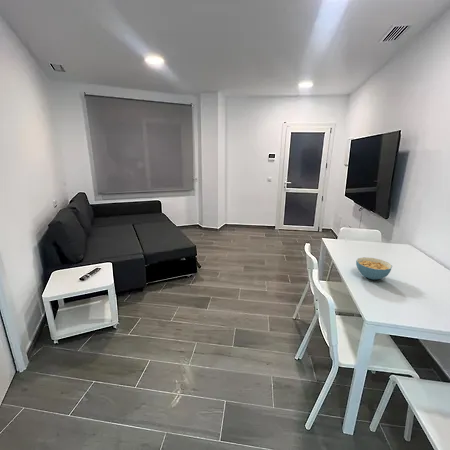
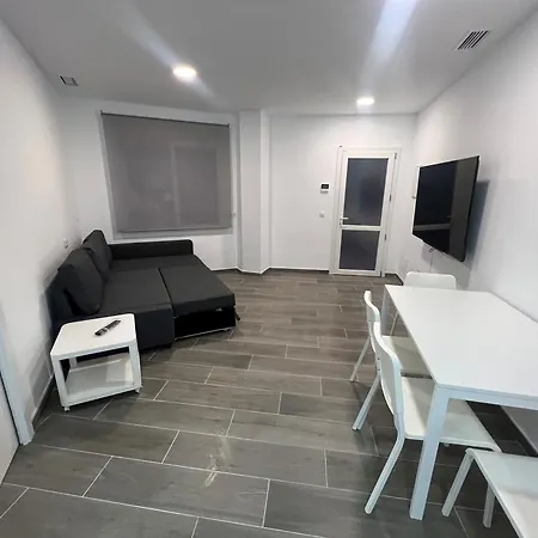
- cereal bowl (372, 270)
